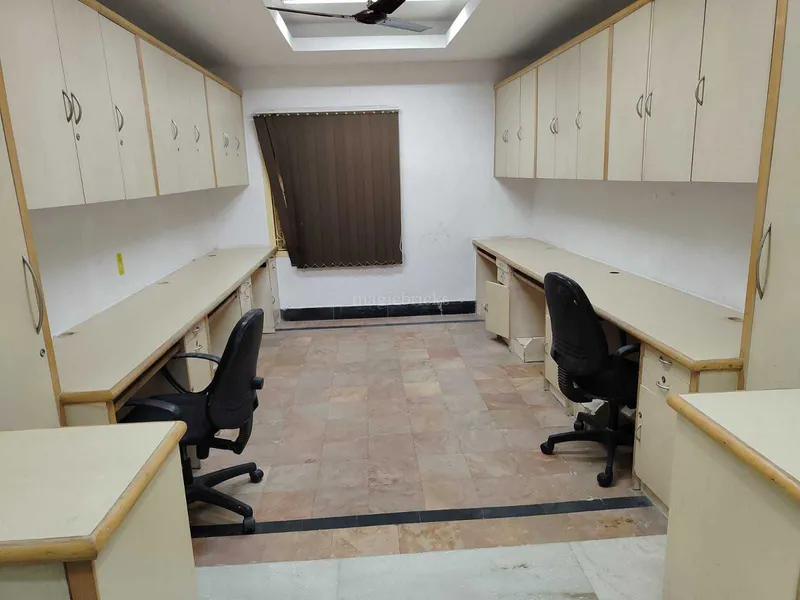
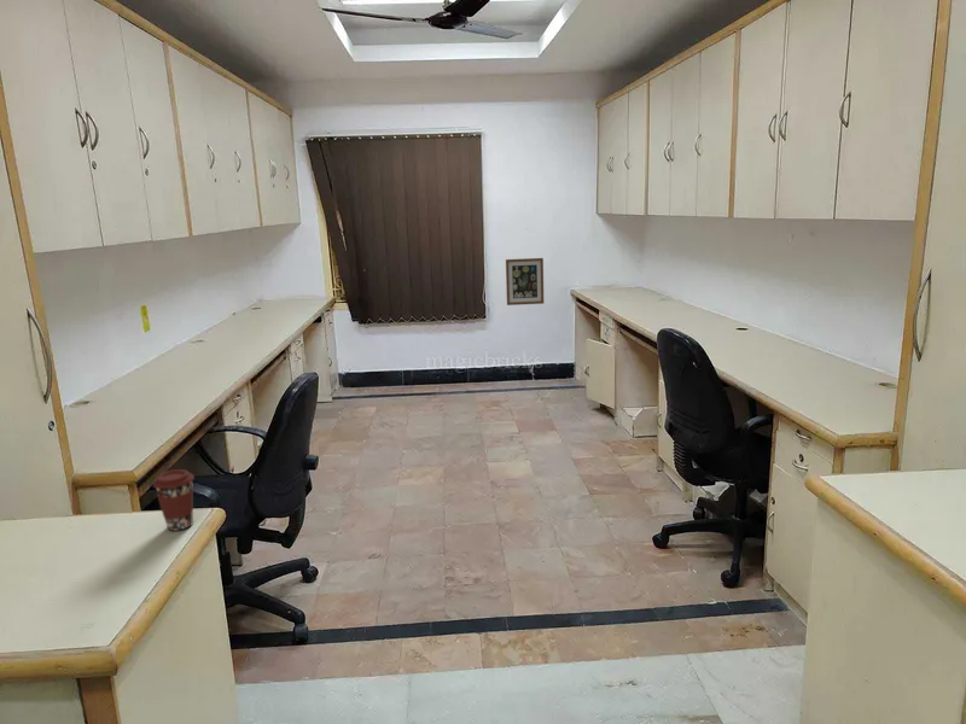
+ coffee cup (176, 500)
+ wall art (524, 281)
